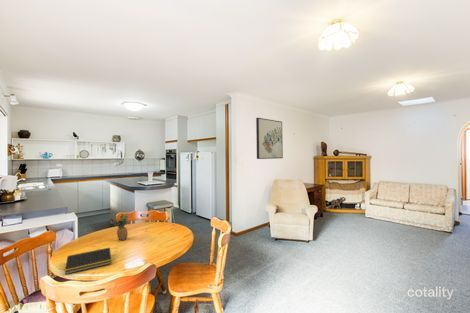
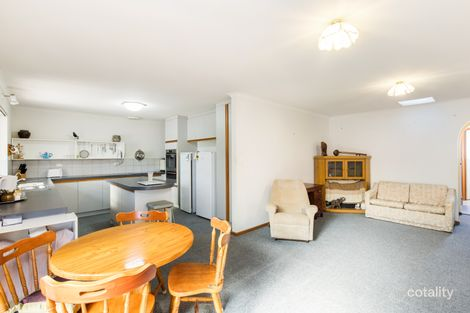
- wall art (270, 139)
- notepad (89, 259)
- fruit (123, 226)
